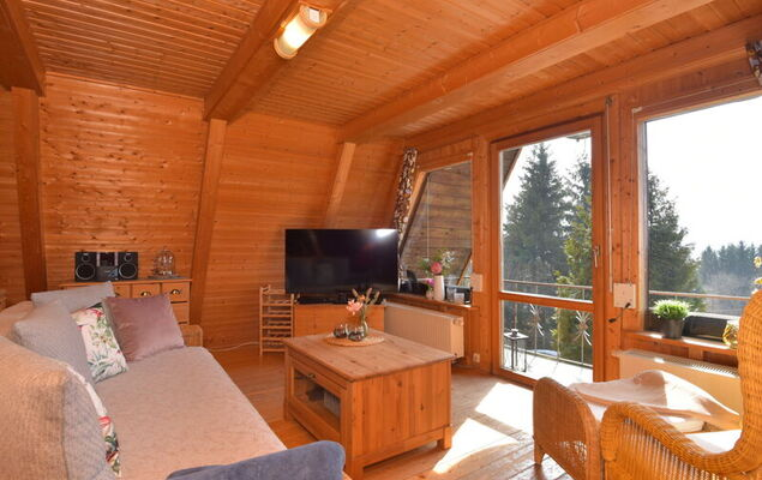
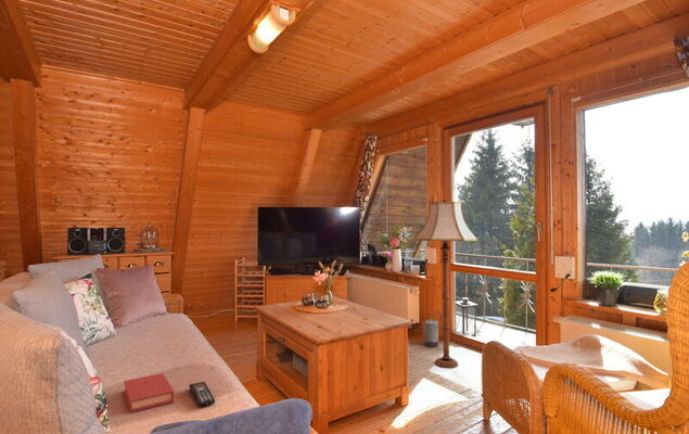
+ floor lamp (445, 279)
+ watering can (431, 328)
+ book (148, 391)
+ remote control (201, 393)
